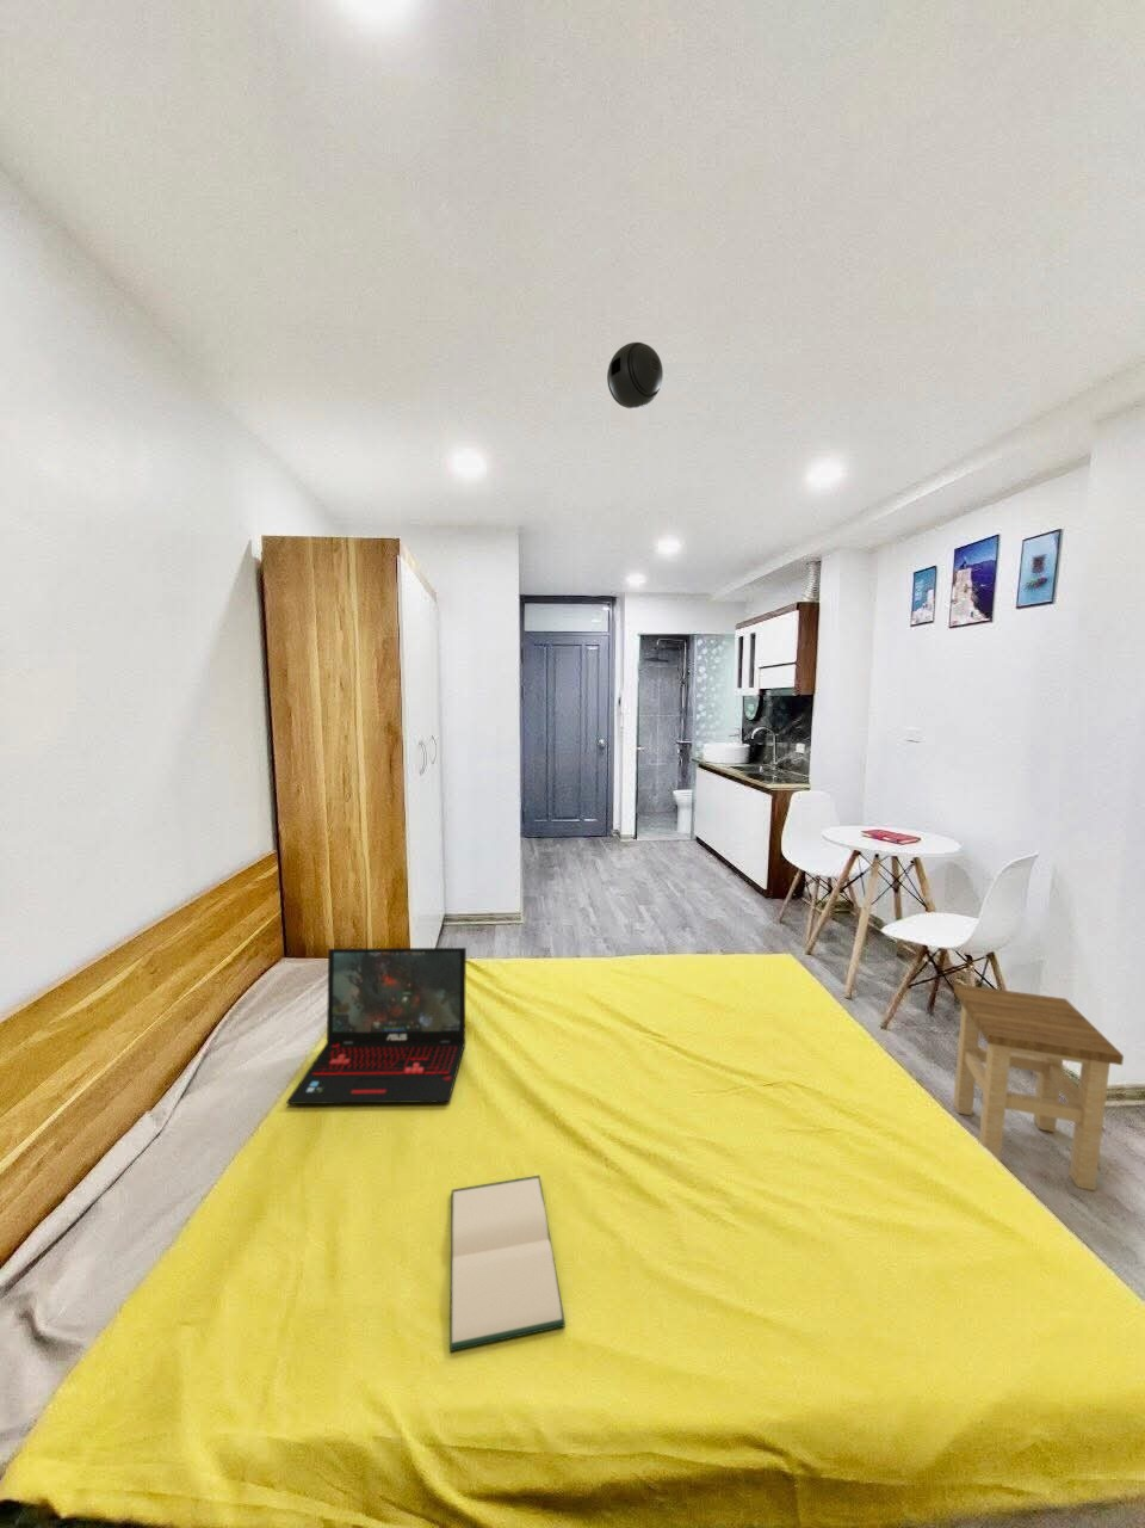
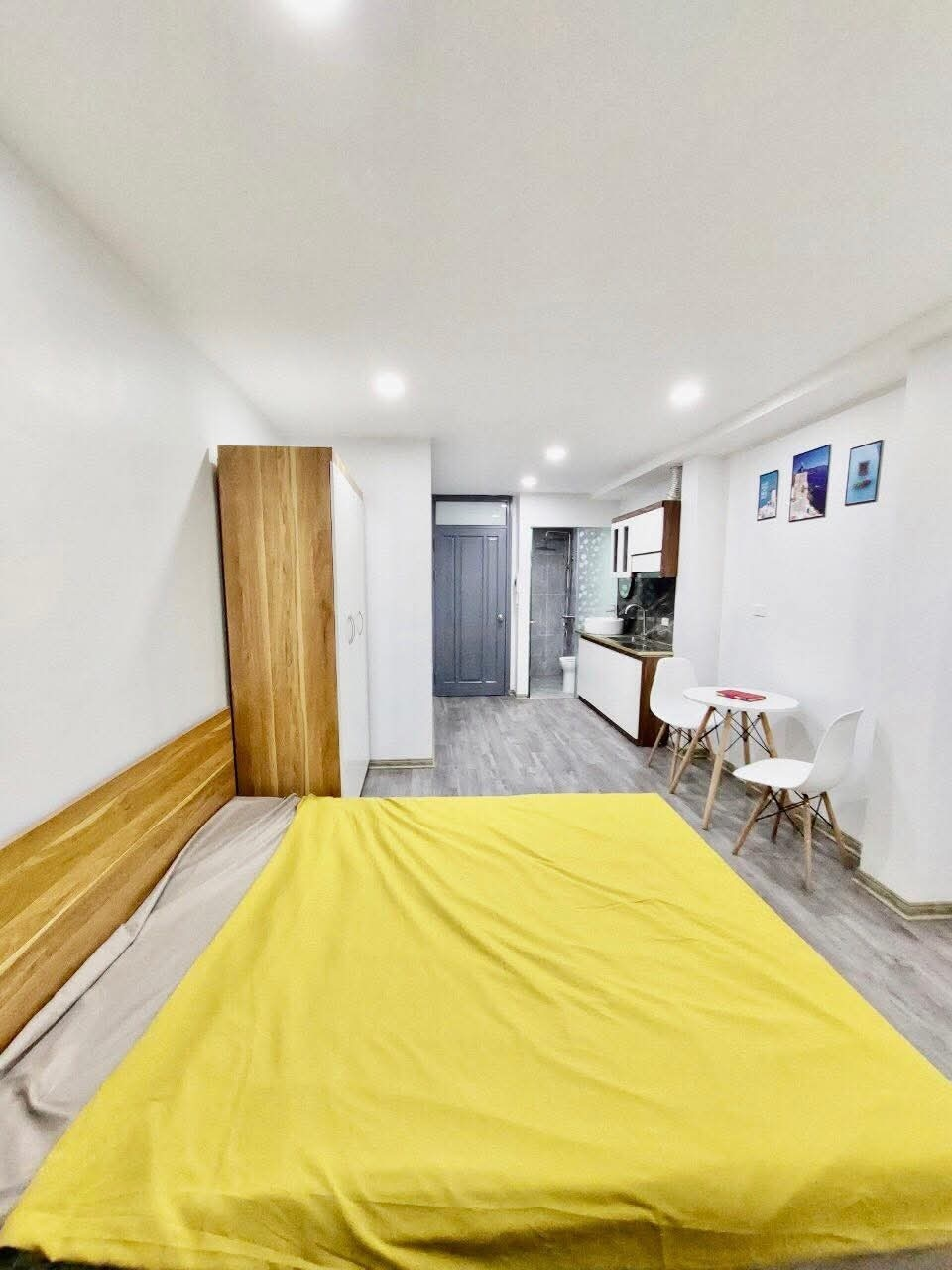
- stool (1022, 1068)
- laptop (384, 1020)
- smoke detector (635, 377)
- hardback book (500, 1245)
